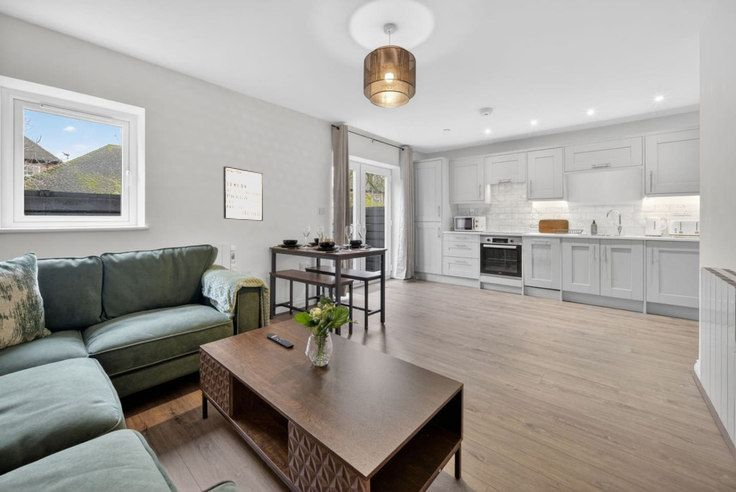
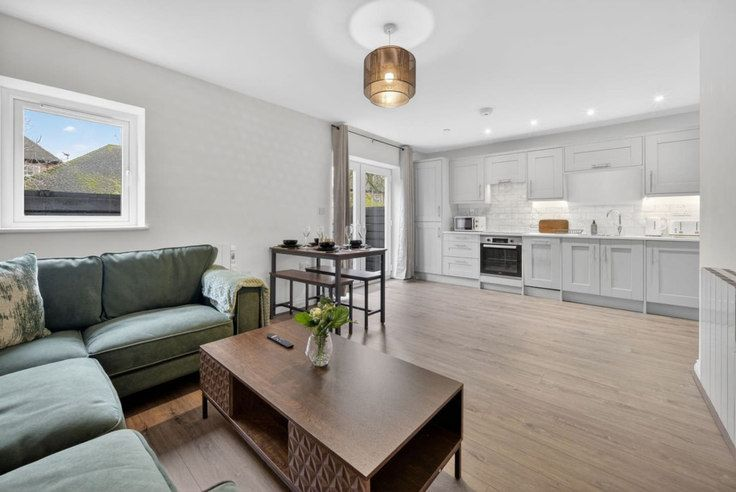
- wall art (244, 194)
